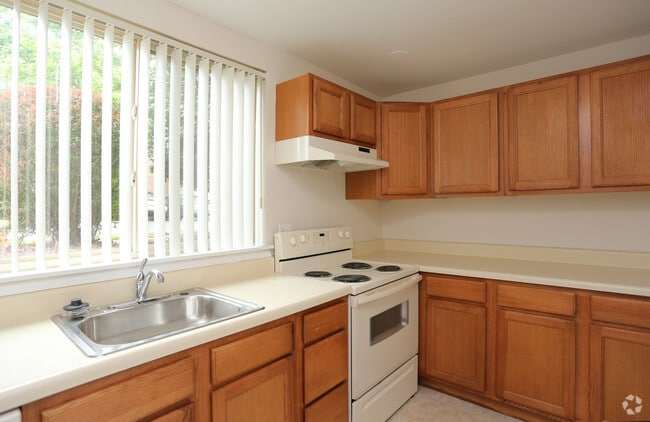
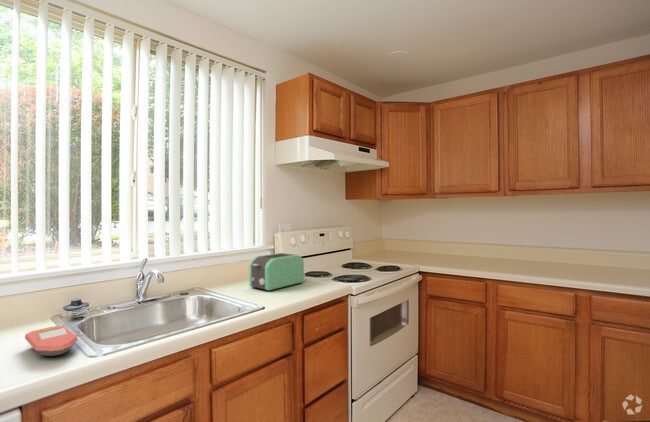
+ toy boat (53, 342)
+ toaster (277, 270)
